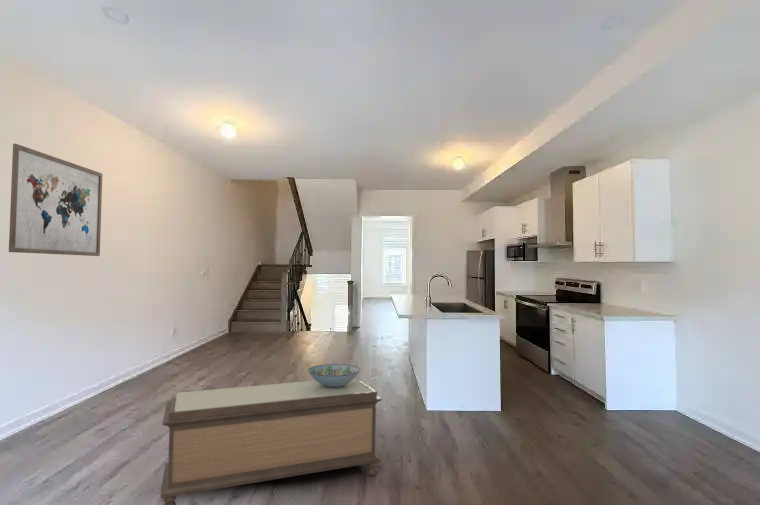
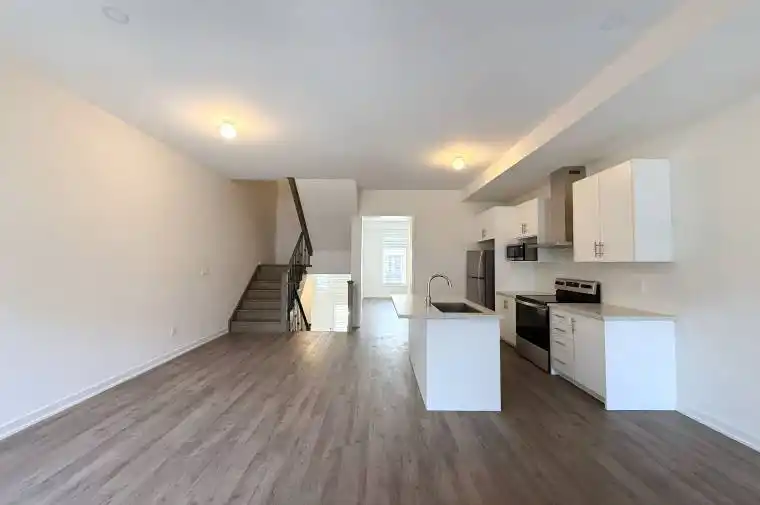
- wall art (62, 207)
- bench (275, 434)
- decorative bowl (334, 377)
